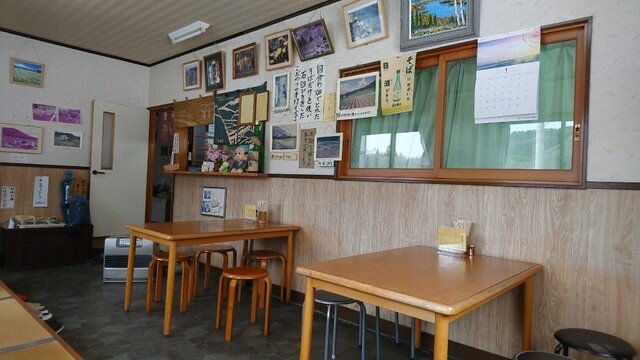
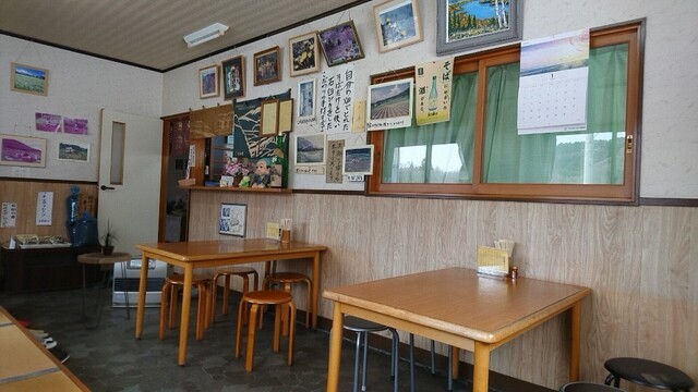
+ potted plant (109, 233)
+ side table (106, 289)
